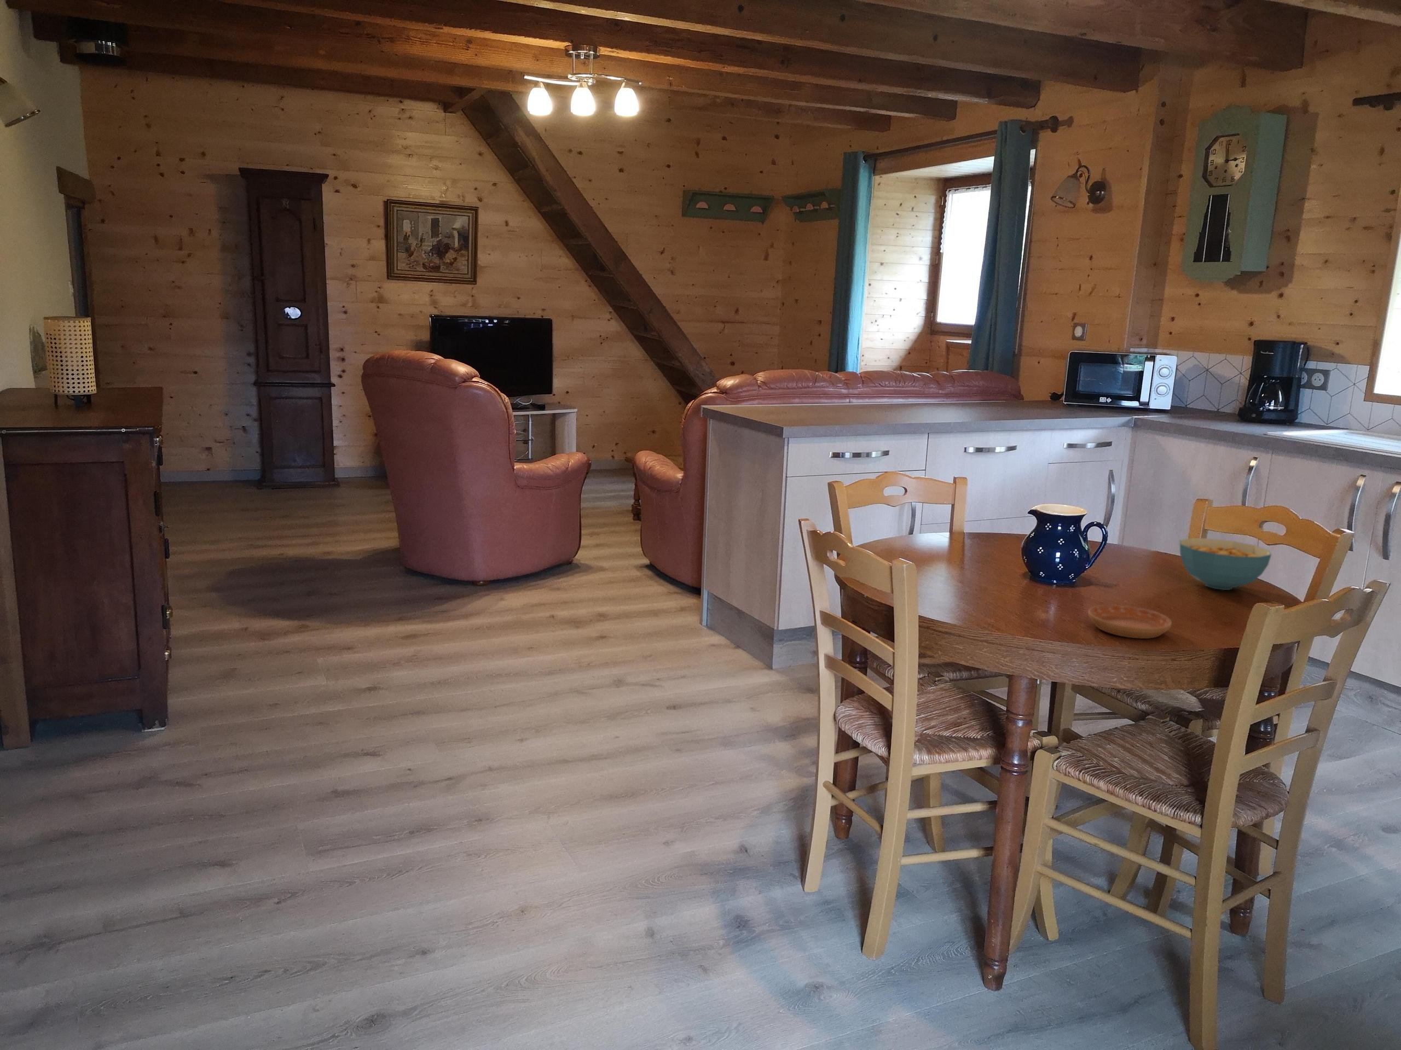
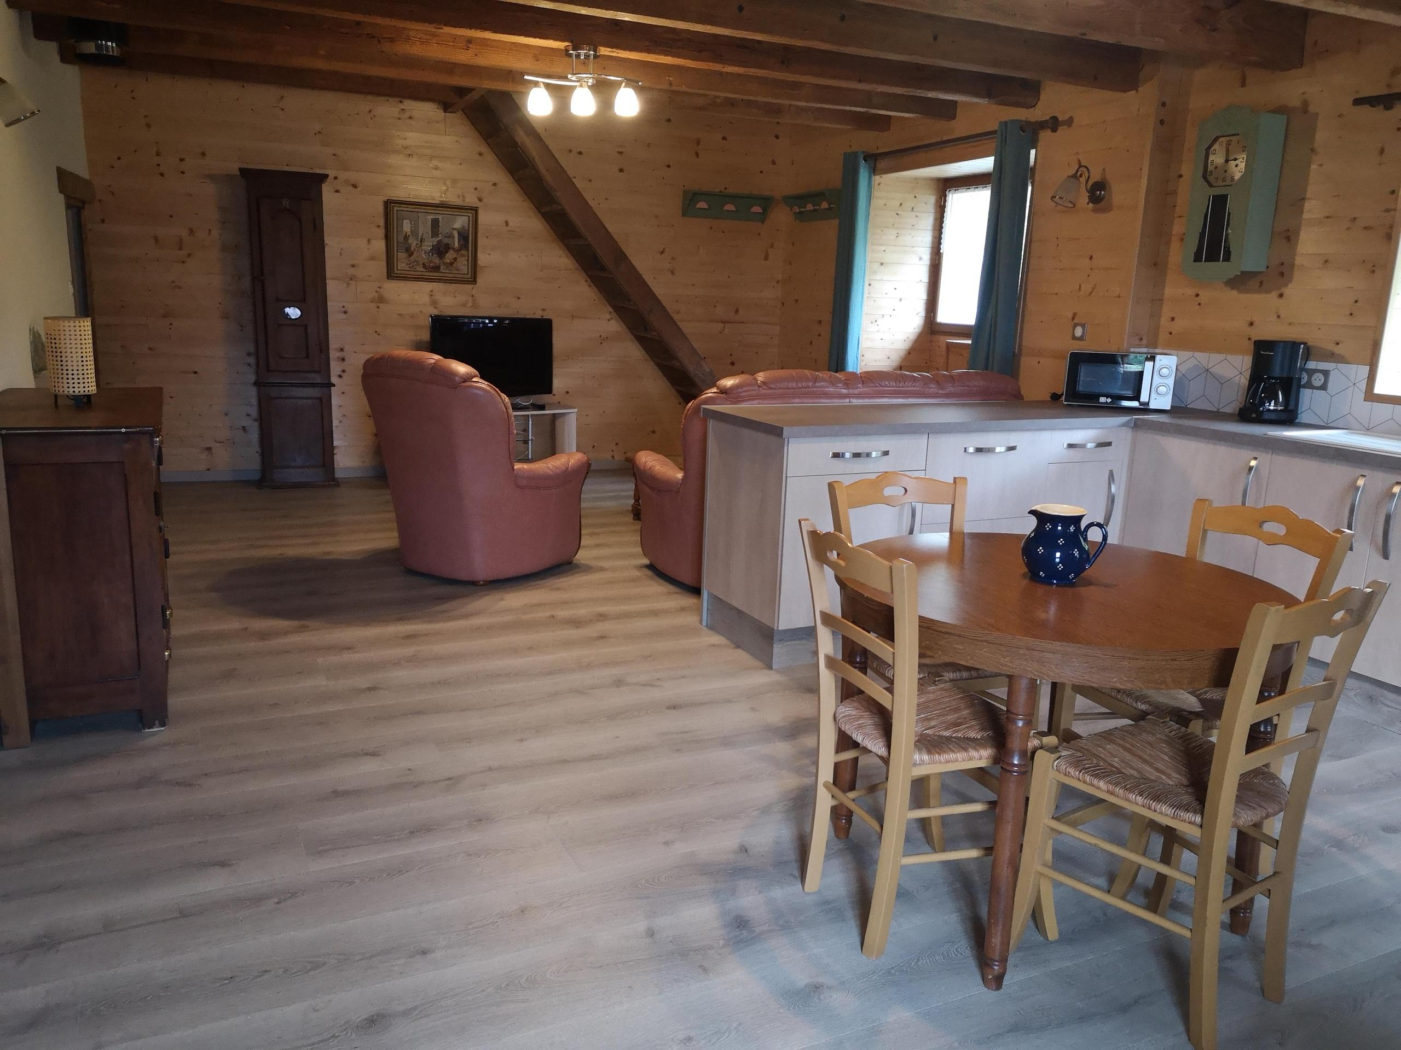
- cereal bowl (1221, 567)
- saucer (1129, 622)
